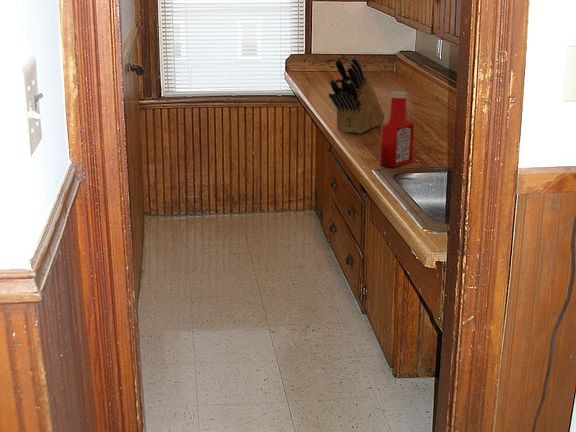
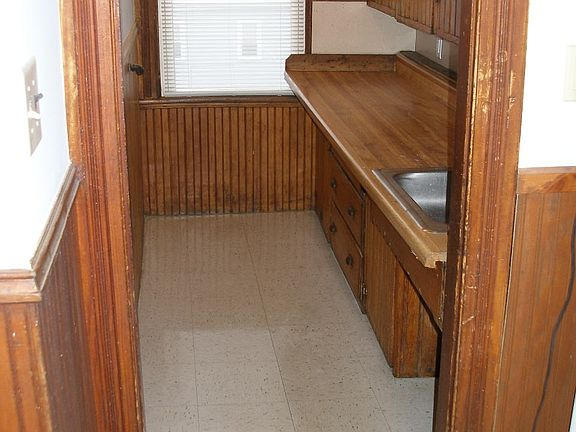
- soap bottle (397, 128)
- knife block (357, 92)
